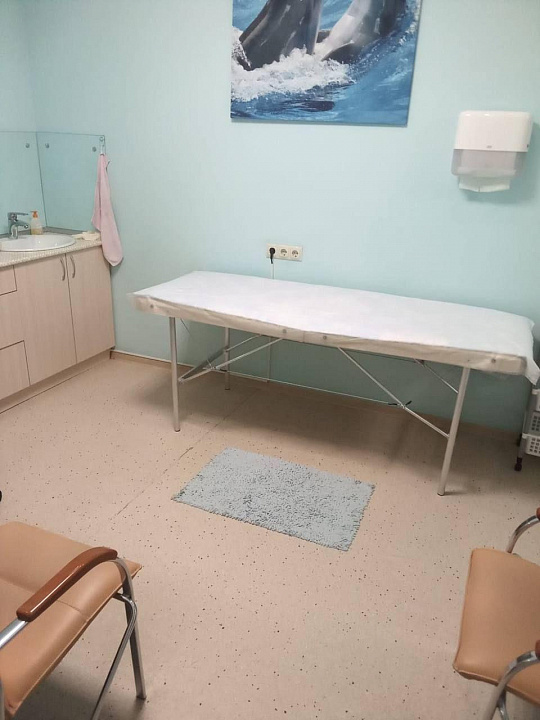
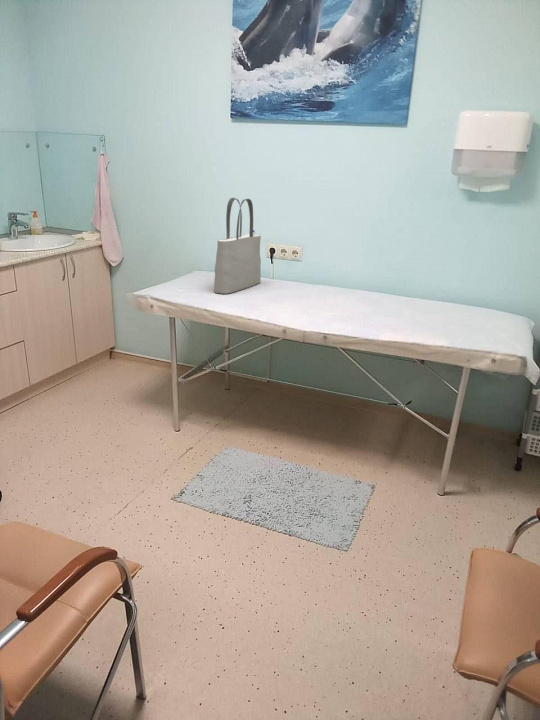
+ tote bag (239, 243)
